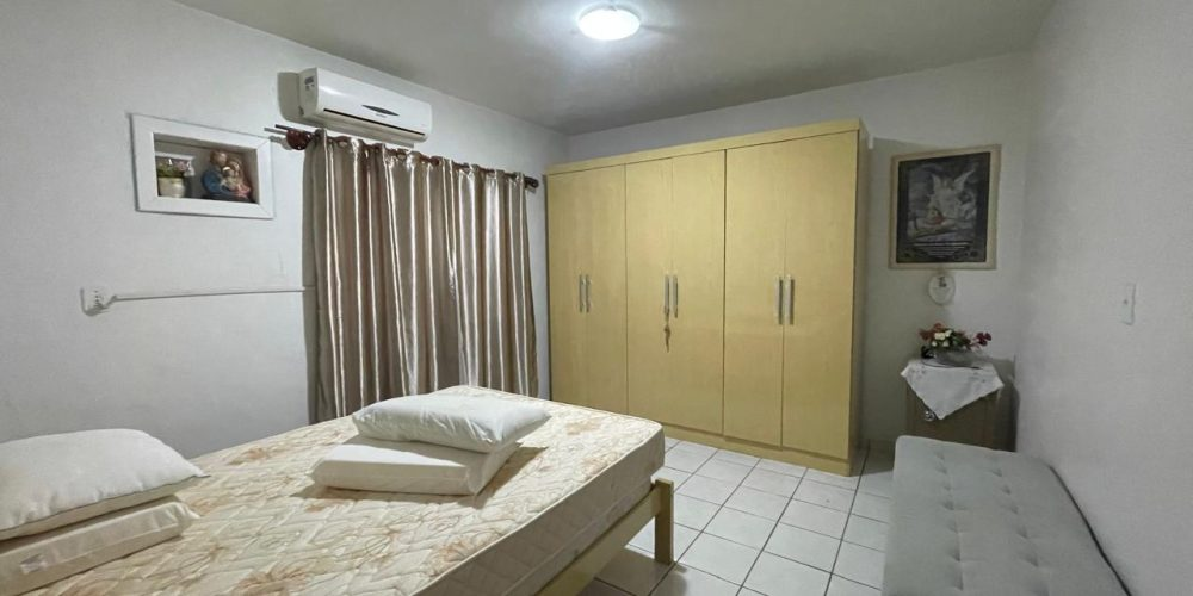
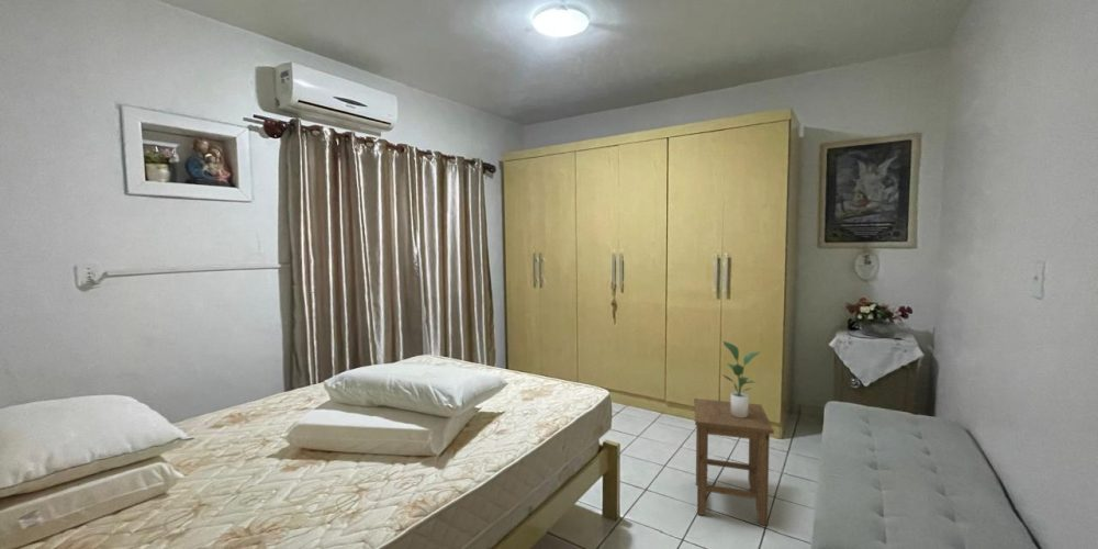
+ potted plant (739, 379)
+ stool (729, 461)
